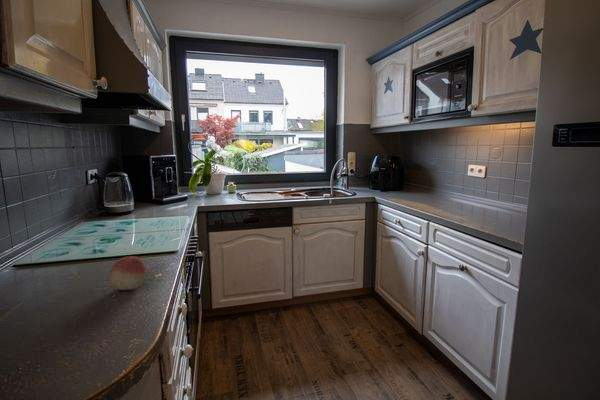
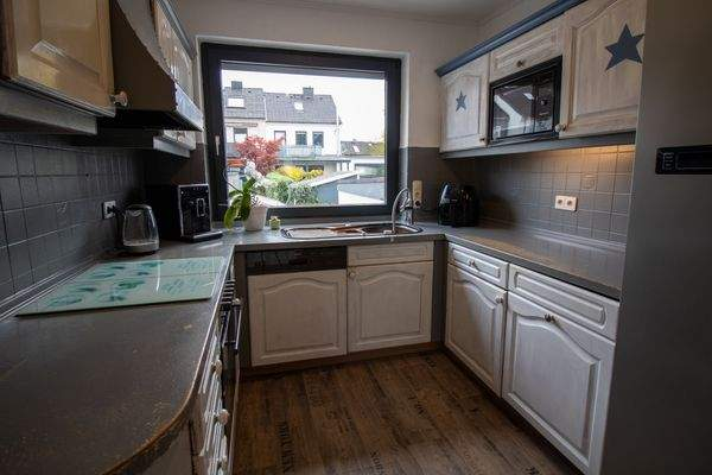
- fruit (127, 272)
